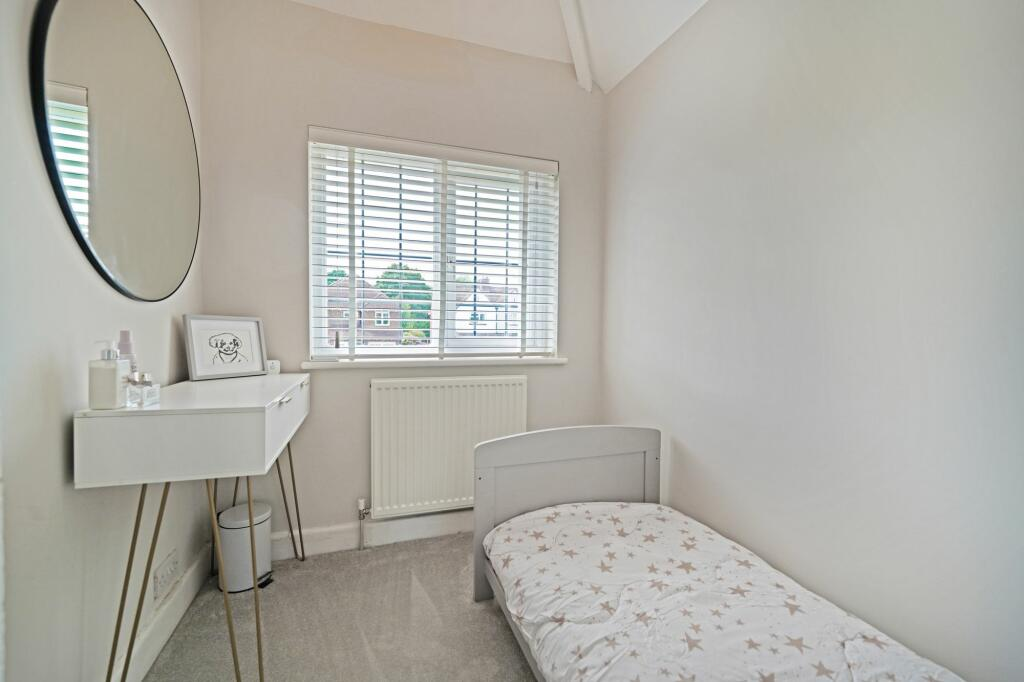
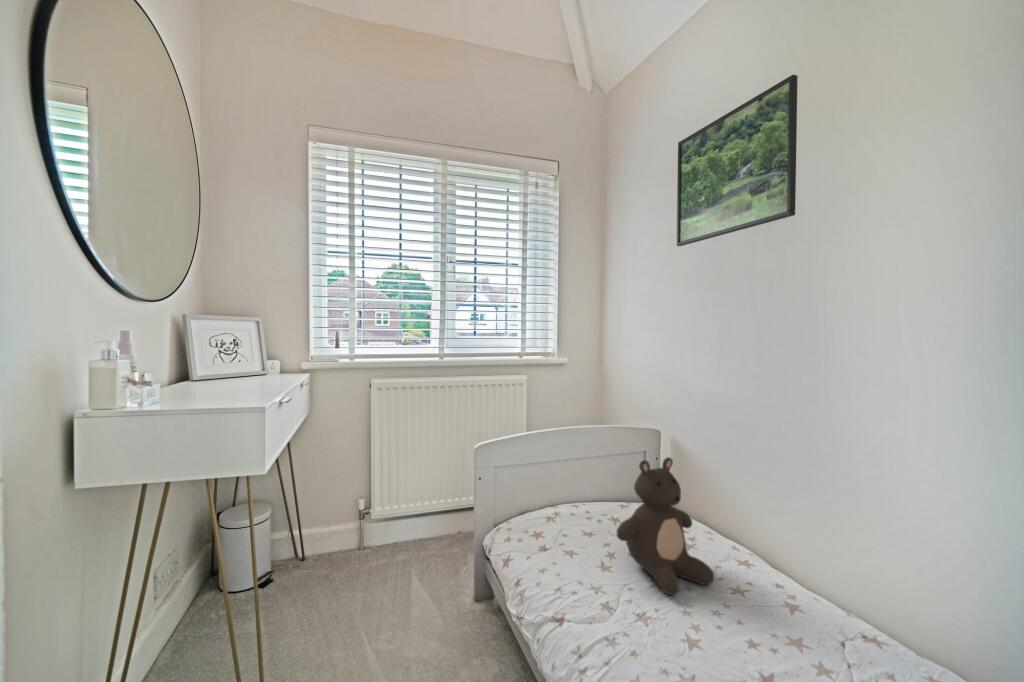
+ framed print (727, 173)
+ teddy bear (667, 519)
